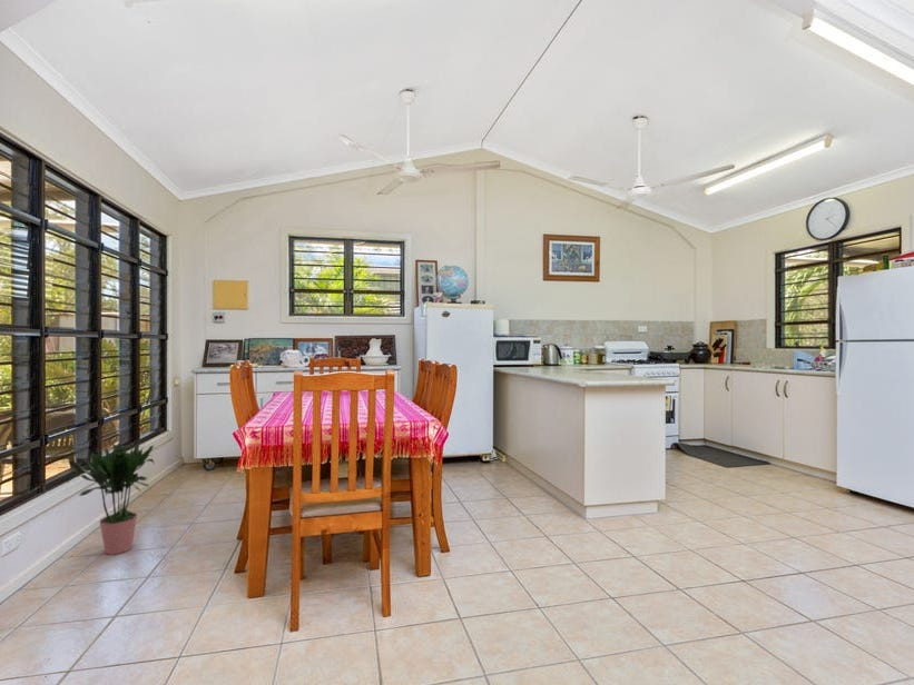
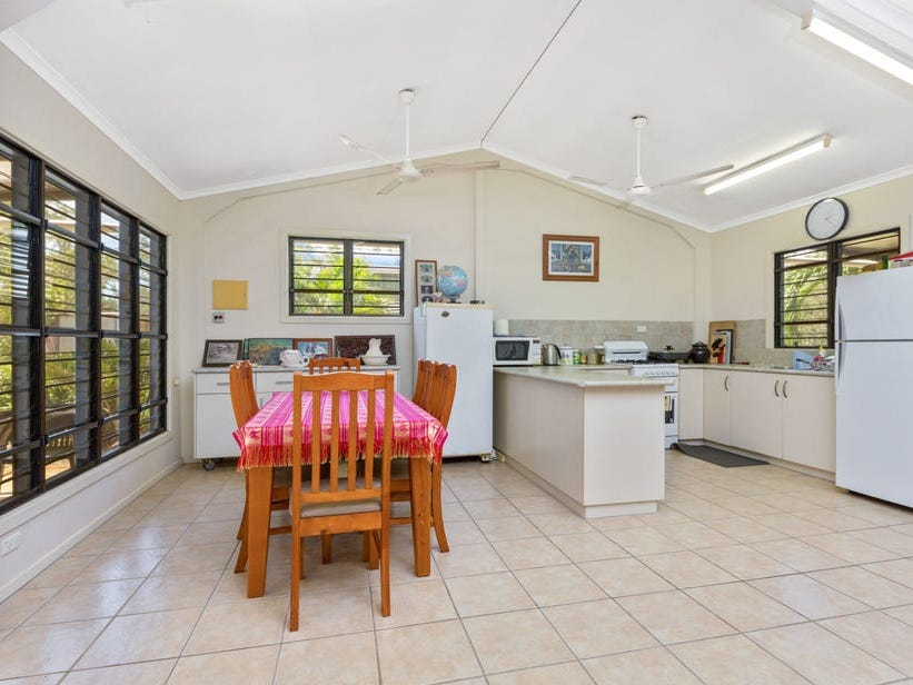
- potted plant (110, 493)
